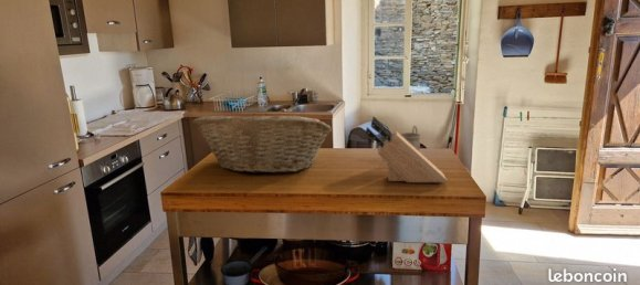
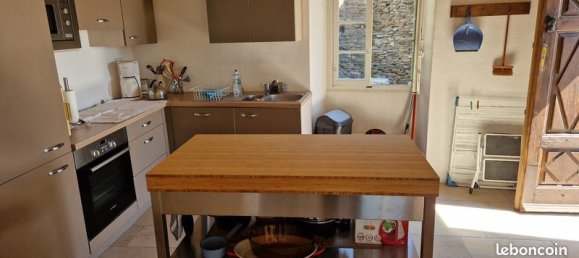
- fruit basket (263, 137)
- mug (410, 142)
- knife block (405, 148)
